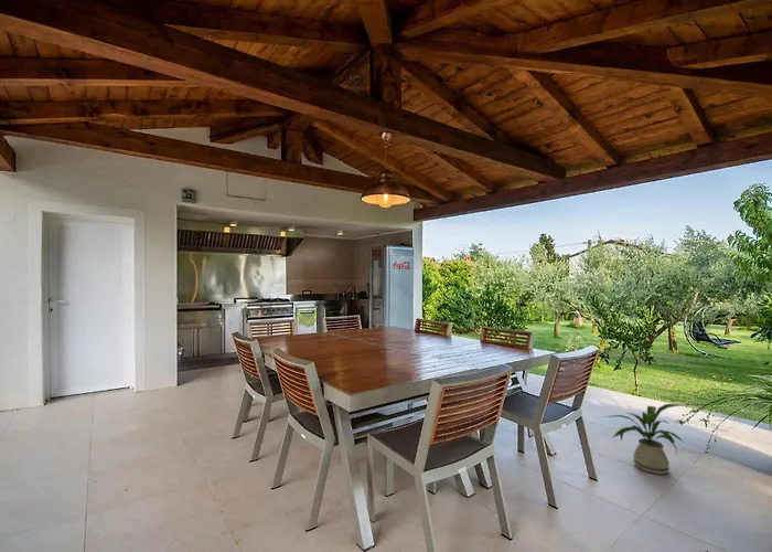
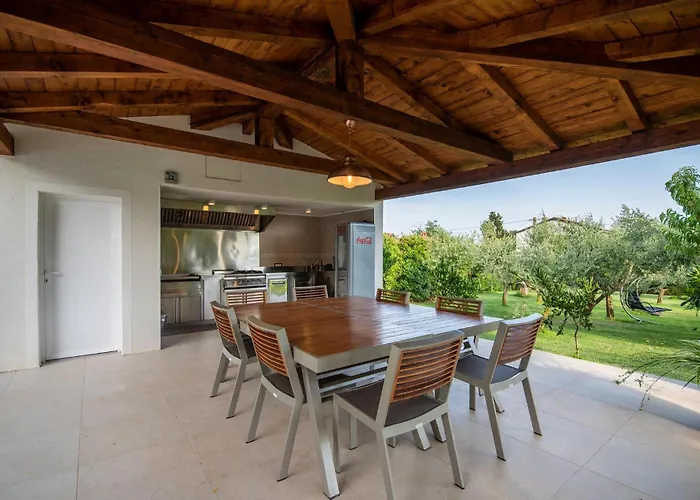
- house plant (643, 432)
